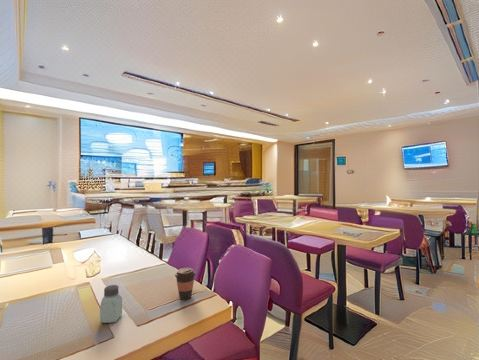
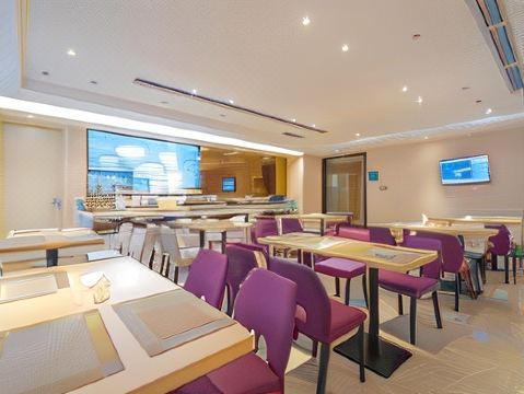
- saltshaker (111, 302)
- coffee cup (185, 283)
